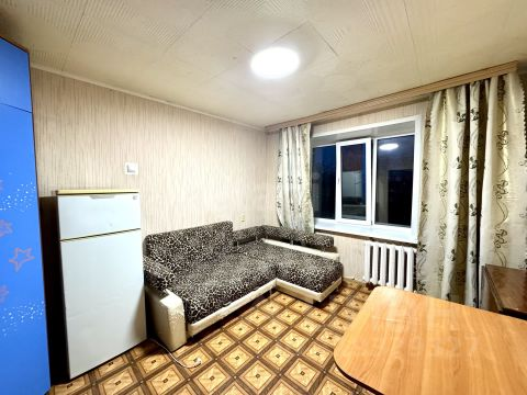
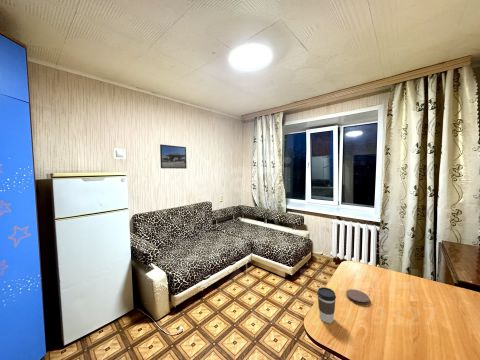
+ coffee cup (326, 305)
+ coaster (357, 296)
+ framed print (174, 157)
